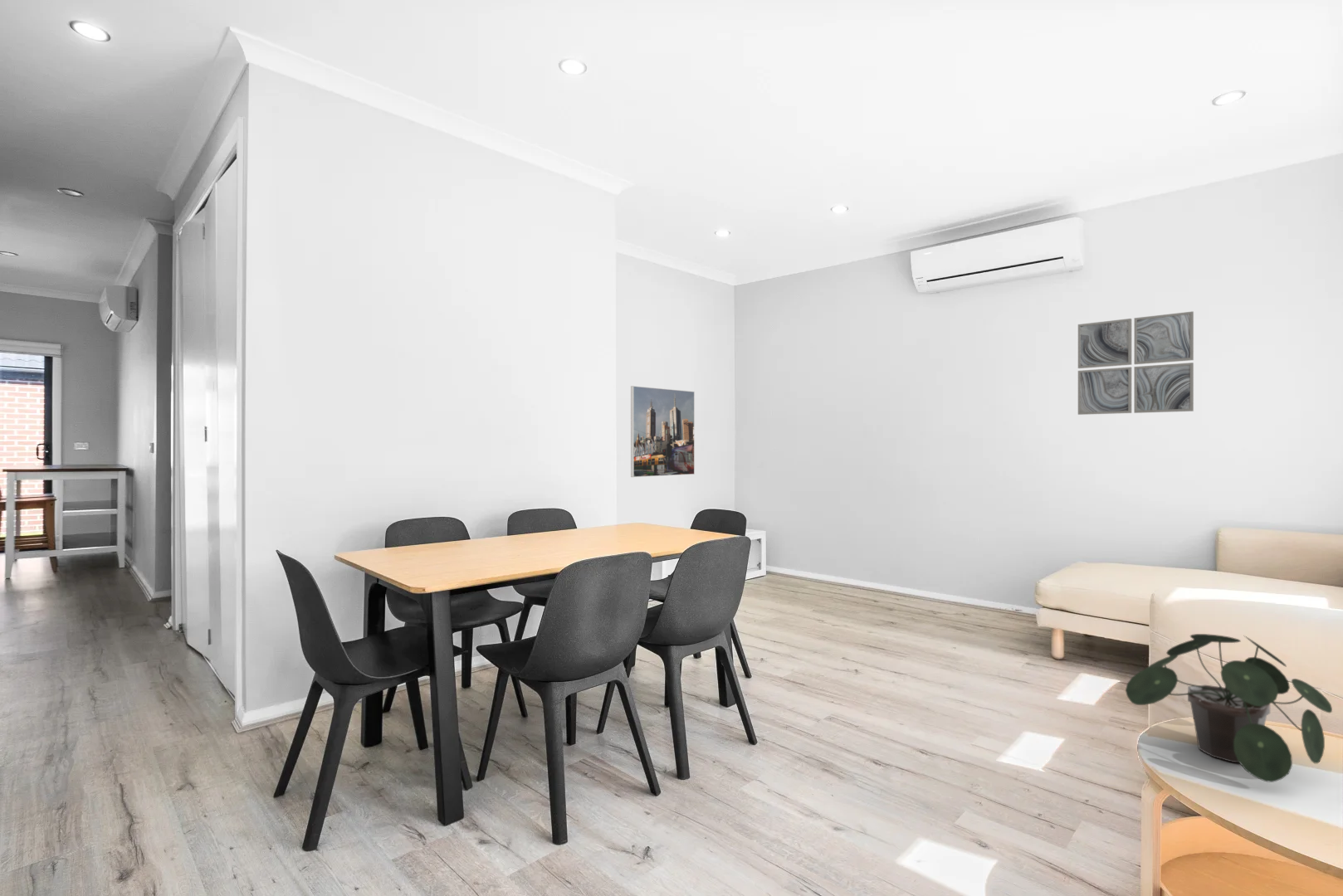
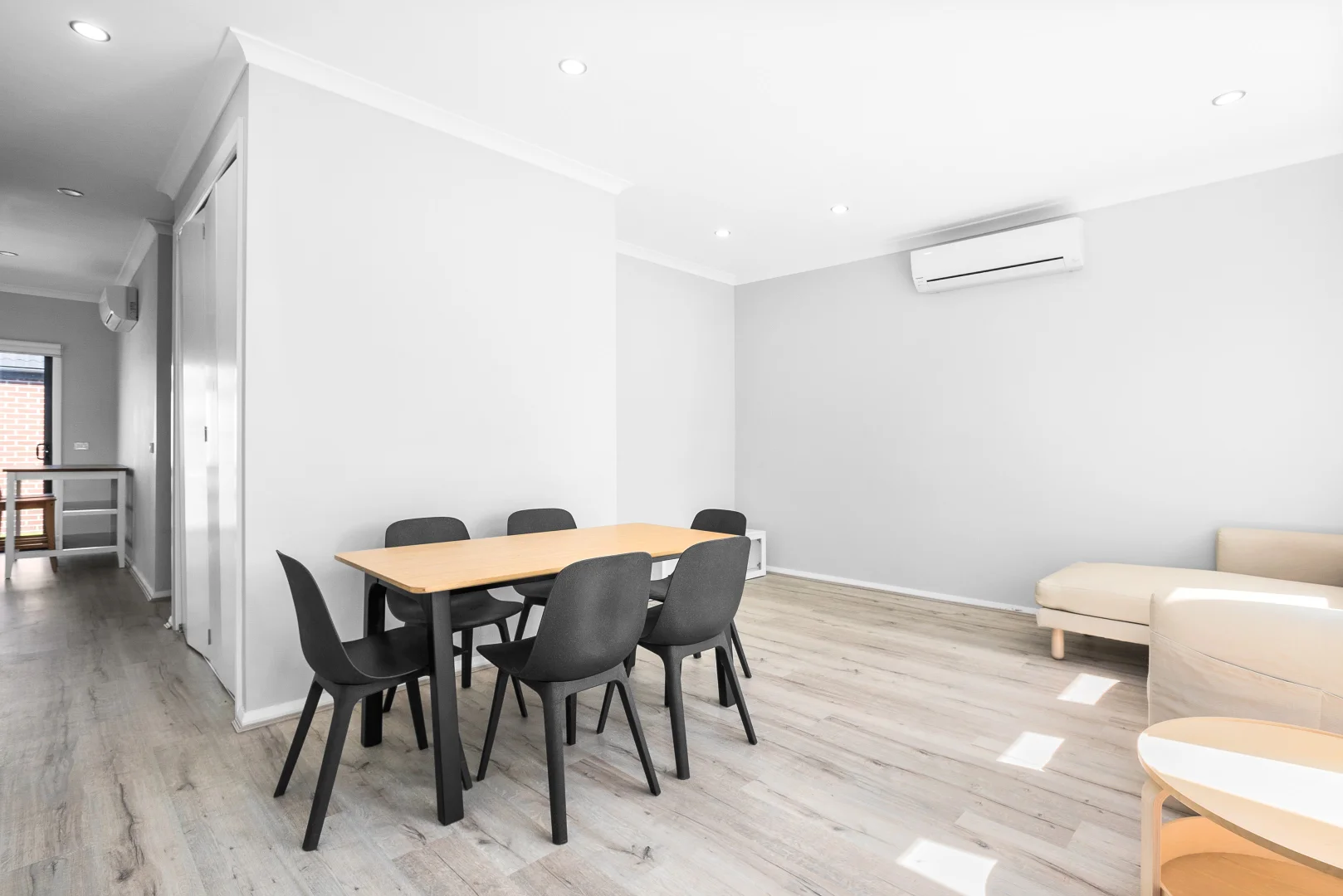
- wall art (1134, 367)
- potted plant (1226, 694)
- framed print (664, 432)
